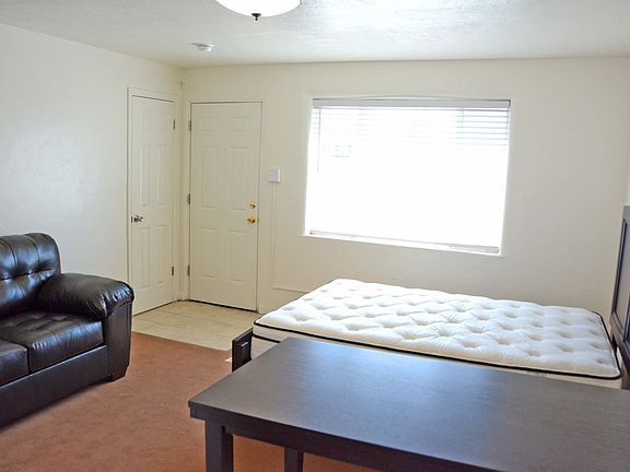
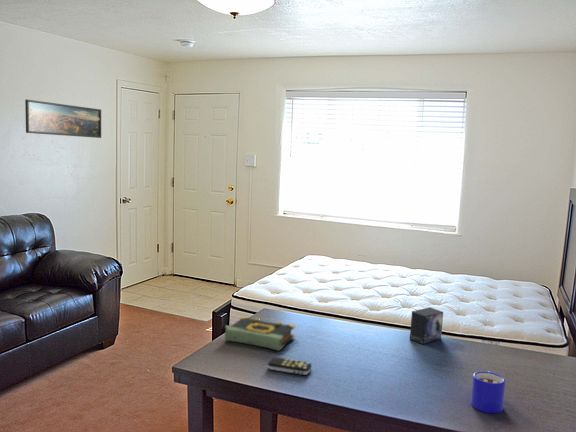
+ book (255, 331)
+ remote control (289, 365)
+ mug (487, 388)
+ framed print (66, 120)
+ small box (426, 325)
